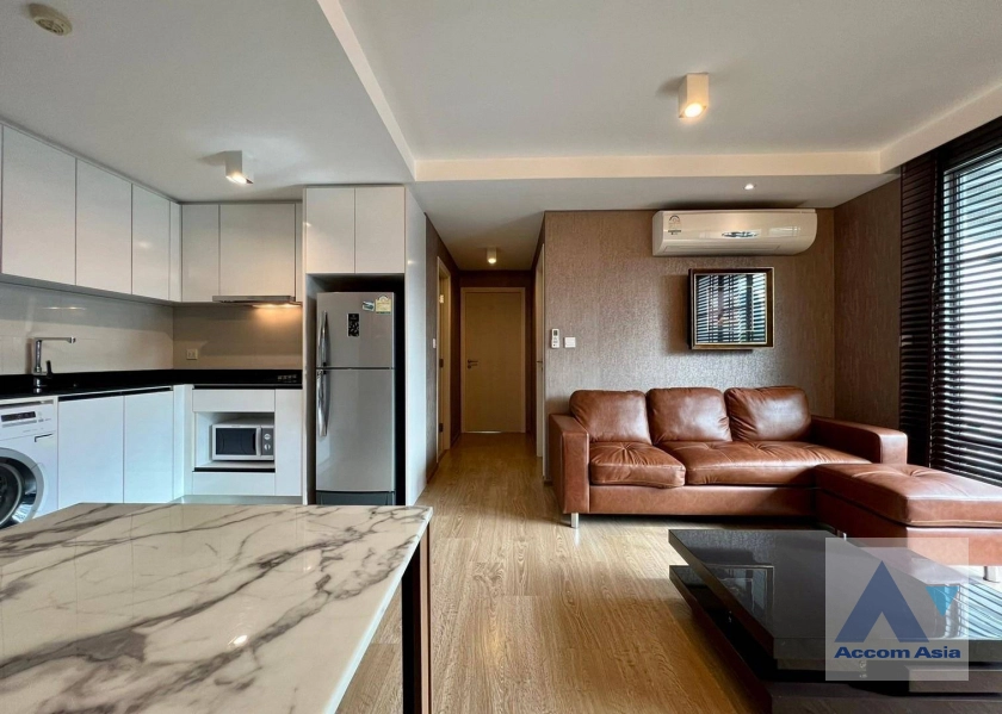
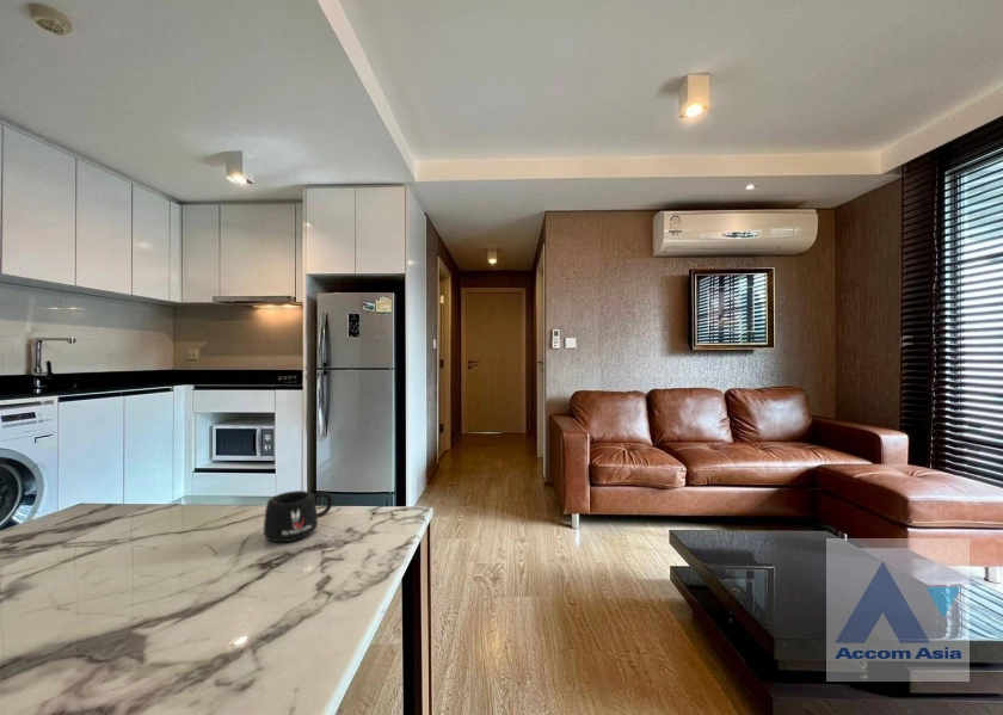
+ mug (300, 512)
